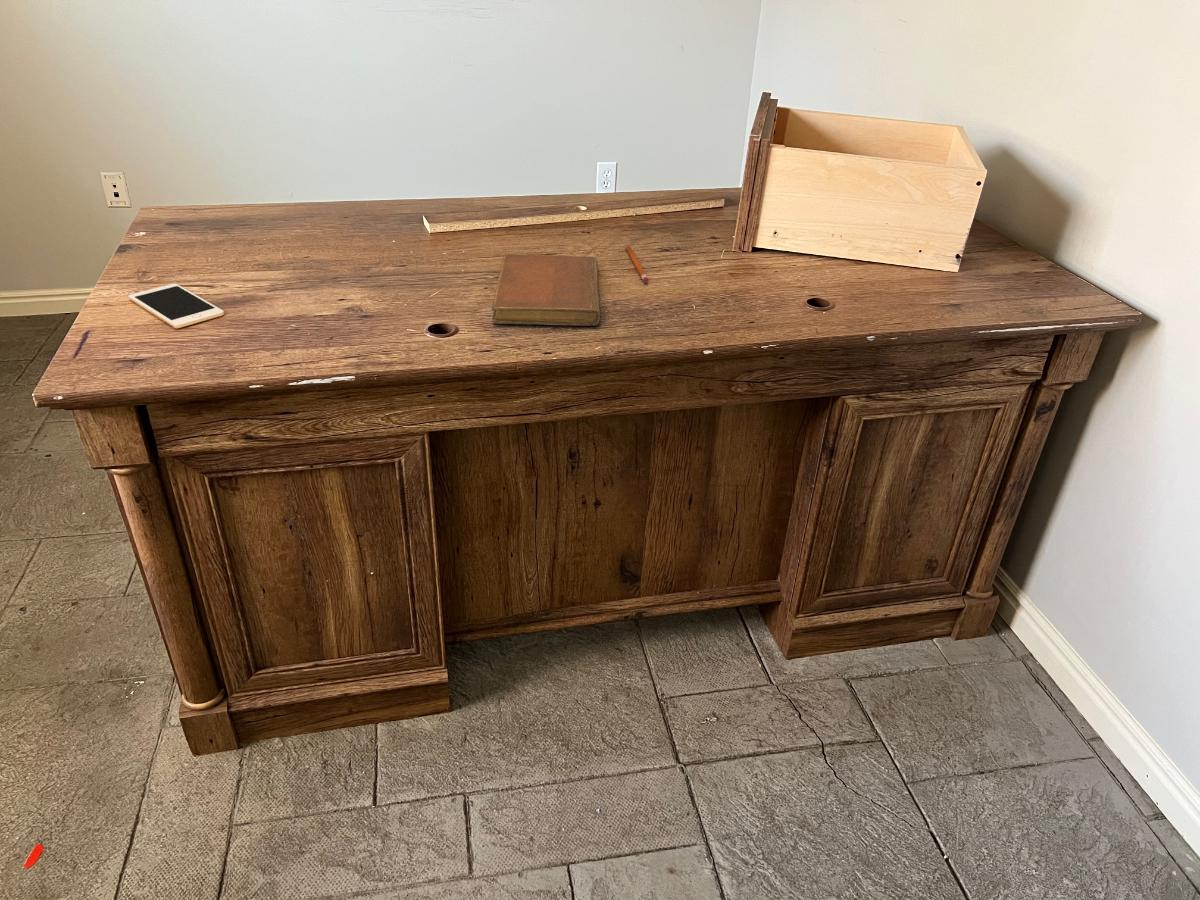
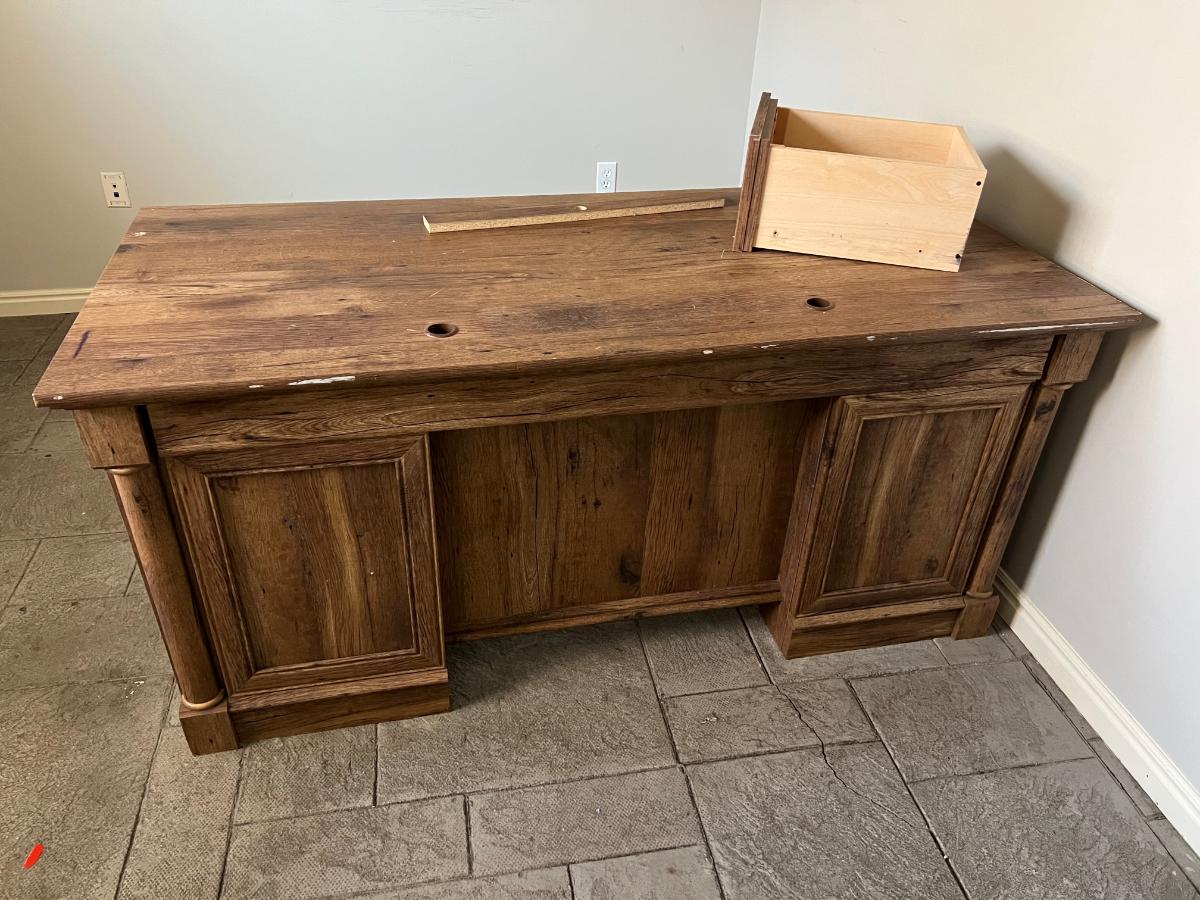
- notebook (548, 287)
- pencil (635, 261)
- cell phone (175, 304)
